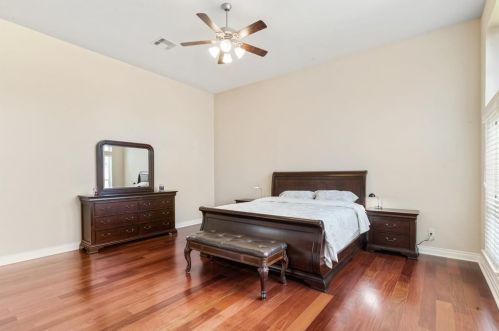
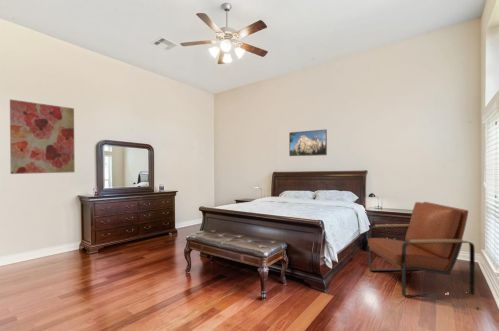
+ armchair (413, 243)
+ wall art (44, 138)
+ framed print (307, 143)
